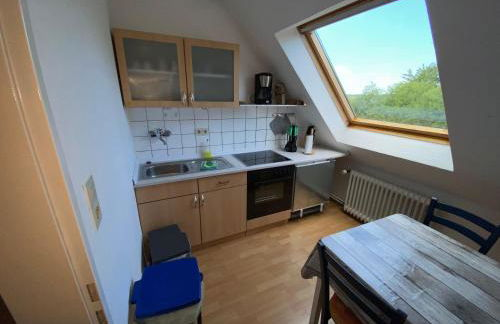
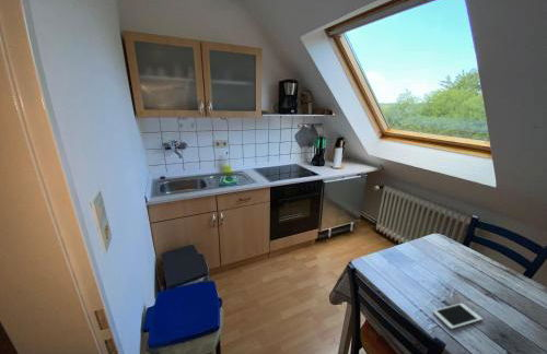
+ cell phone (456, 315)
